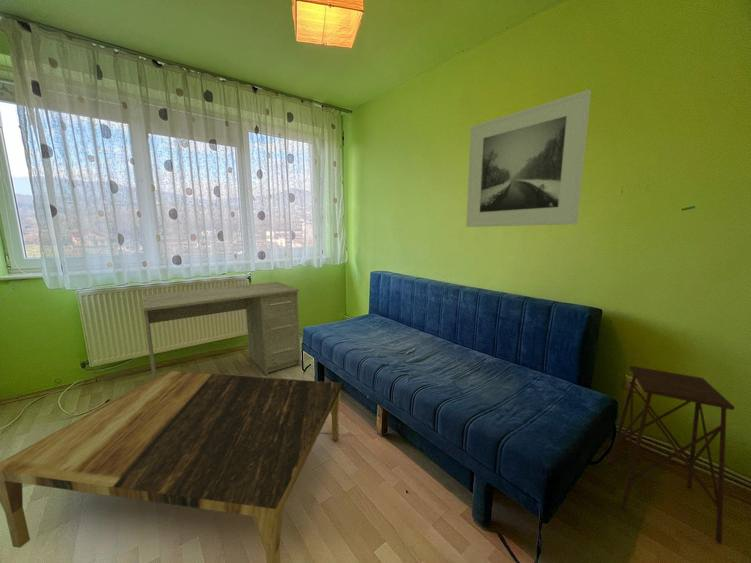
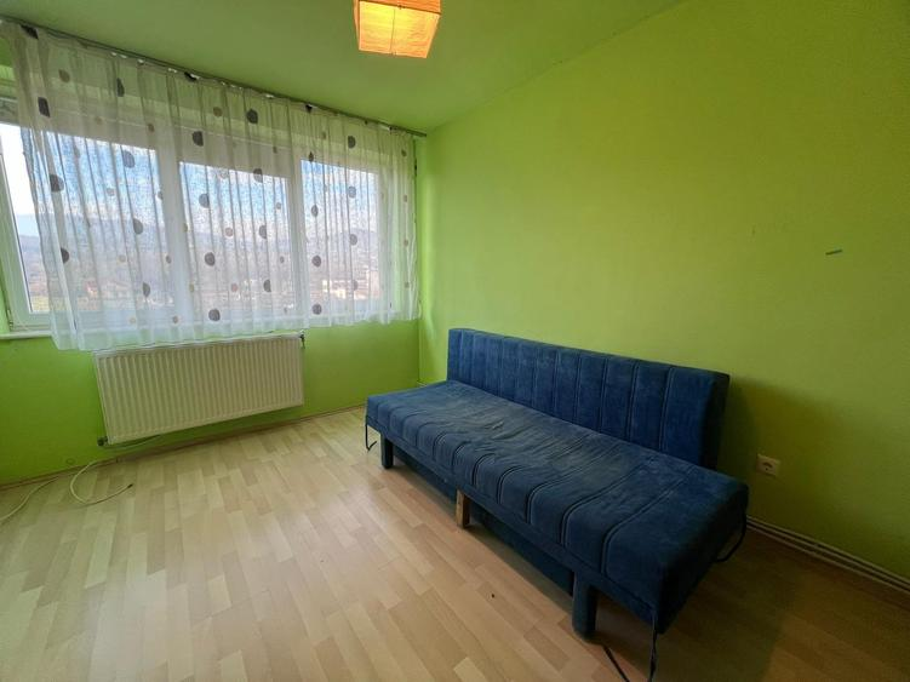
- desk (247, 329)
- coffee table (207, 449)
- side table (668, 440)
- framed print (518, 170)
